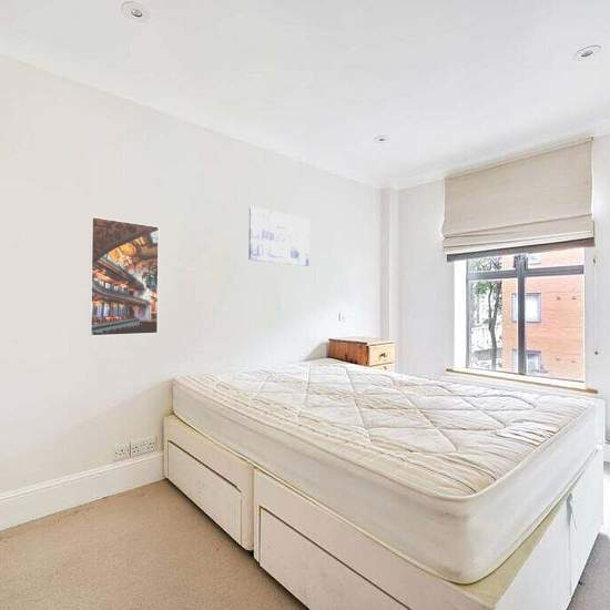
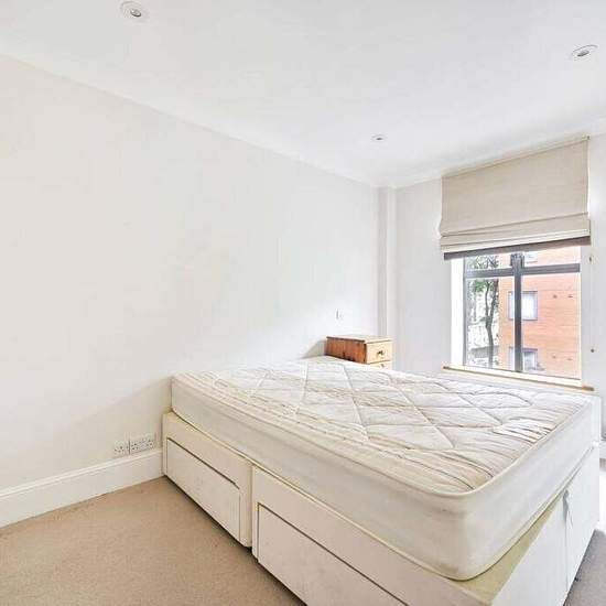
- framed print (125, 278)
- wall art (281, 237)
